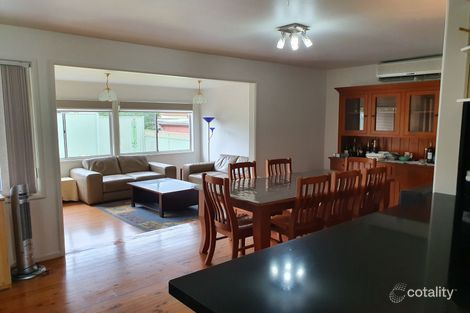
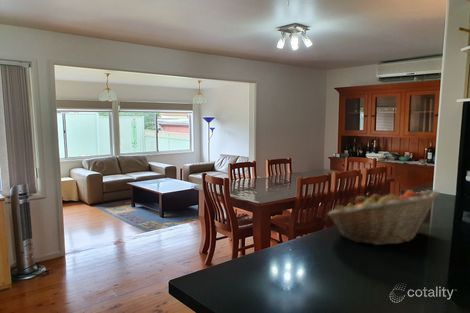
+ fruit basket (382, 211)
